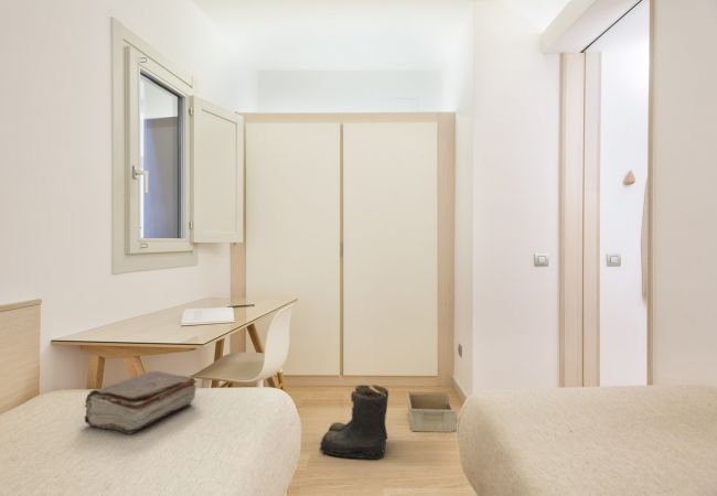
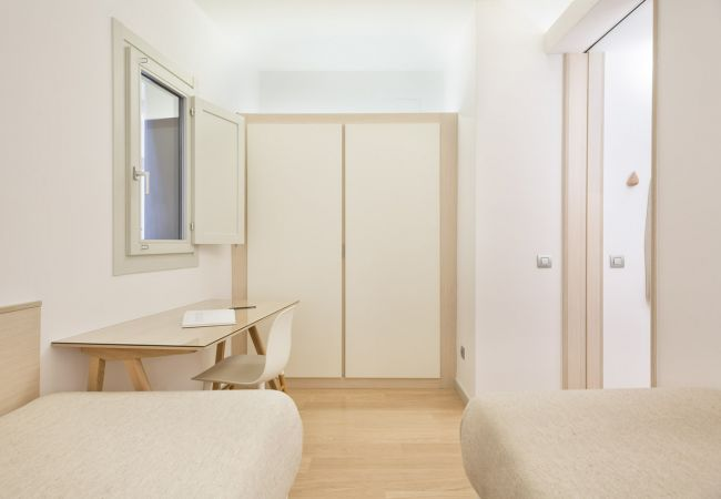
- book (143, 398)
- storage bin (431, 410)
- boots (354, 417)
